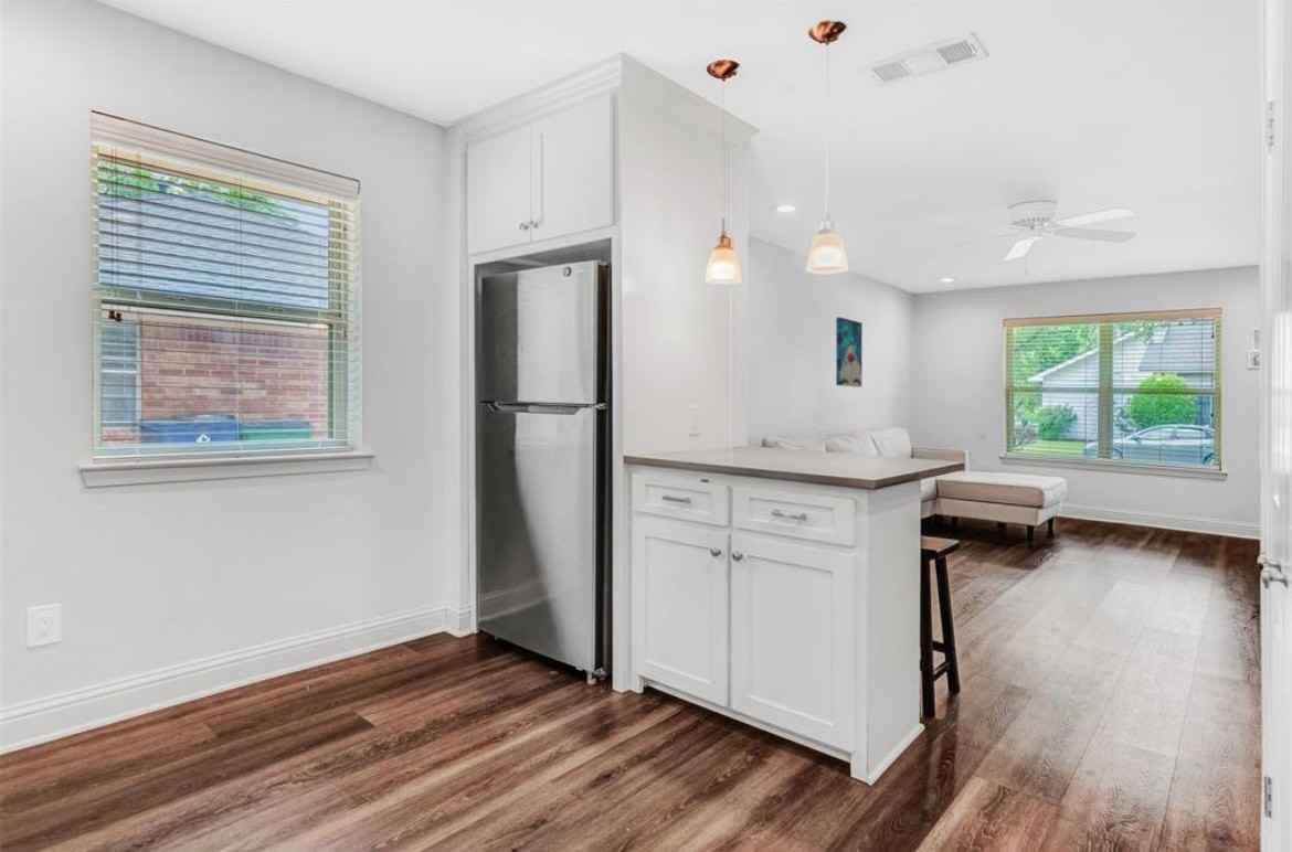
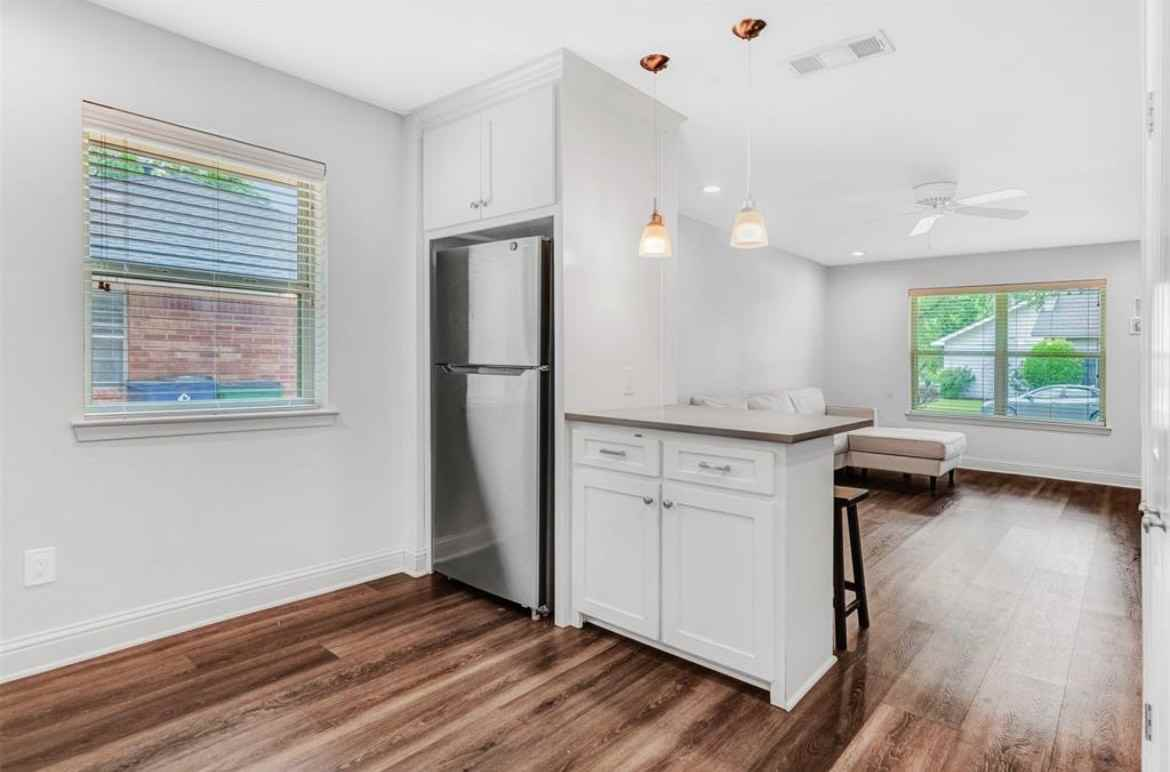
- wall art (849, 353)
